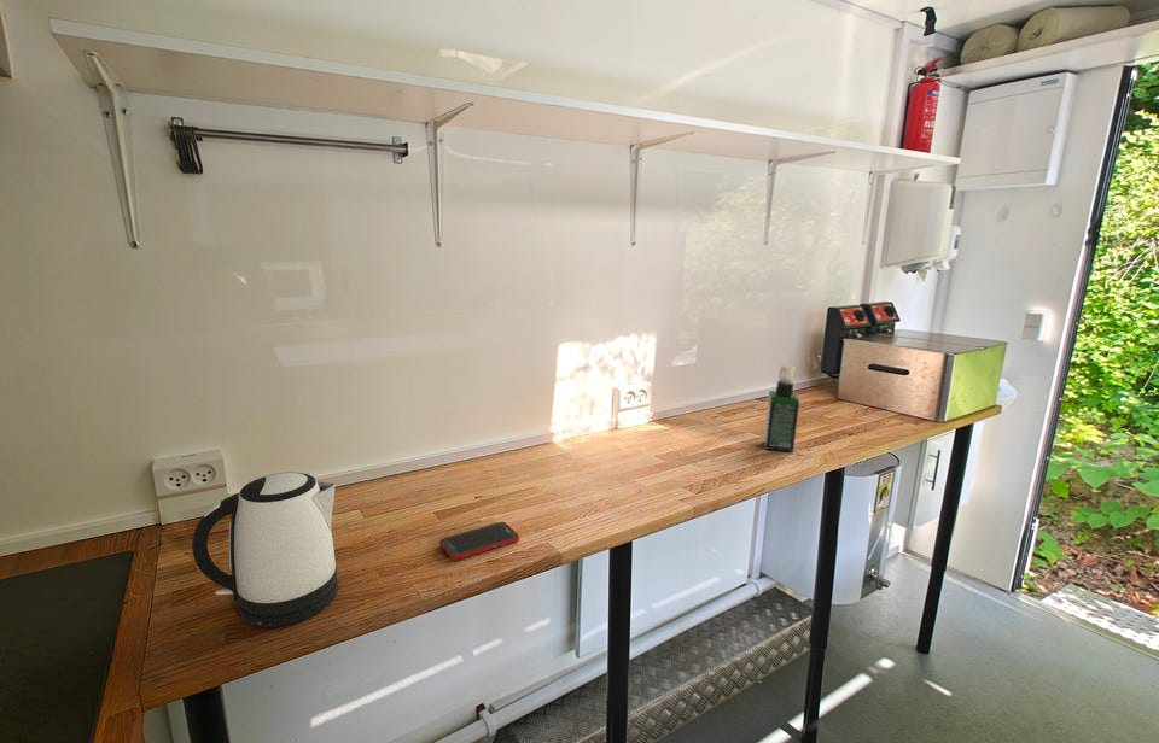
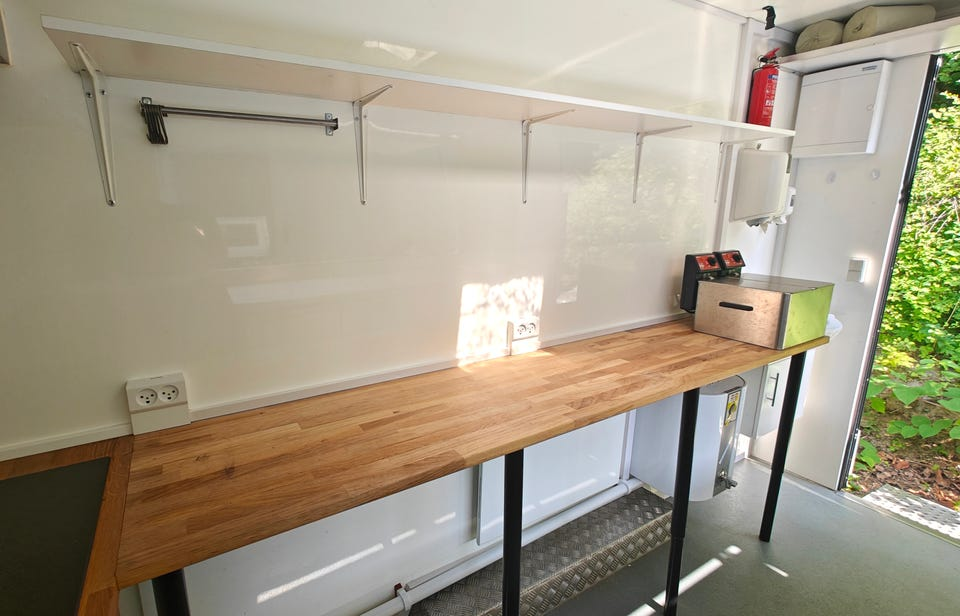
- cell phone (479, 539)
- kettle (269, 543)
- spray bottle (782, 406)
